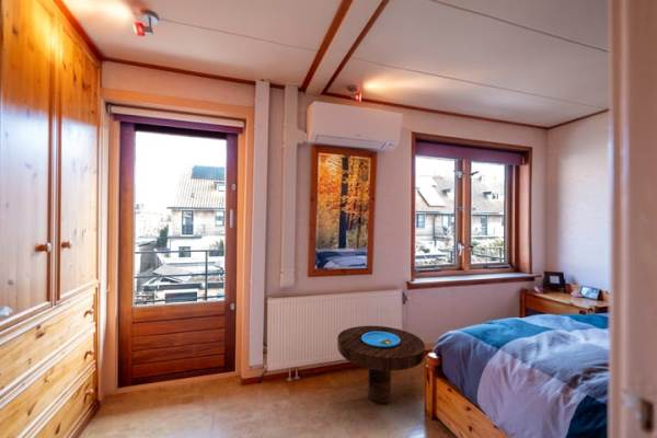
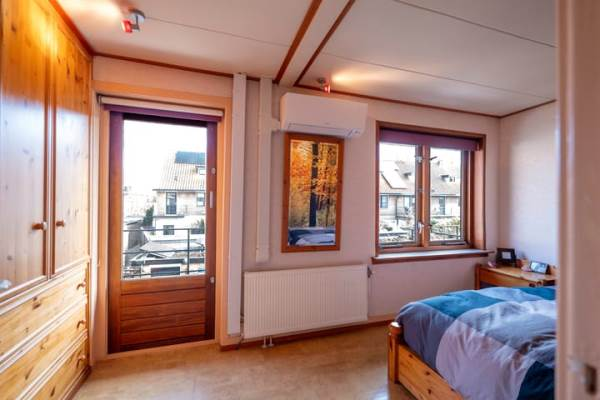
- side table (379, 367)
